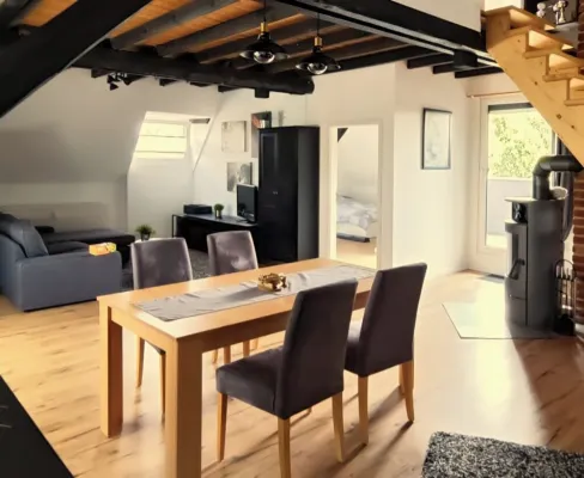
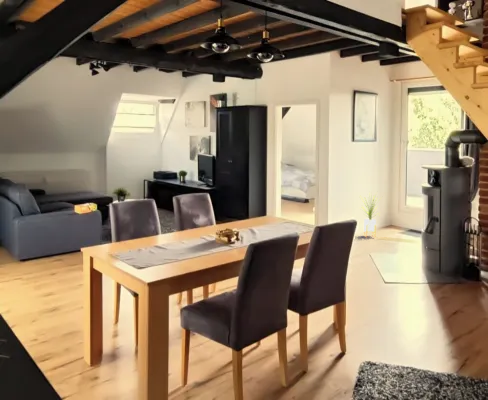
+ house plant (369, 214)
